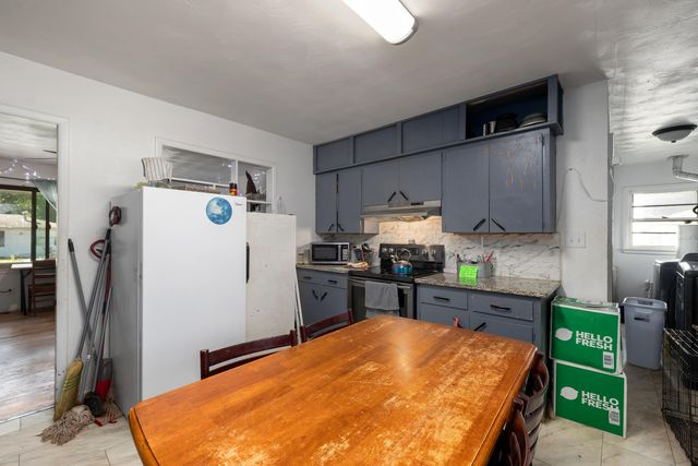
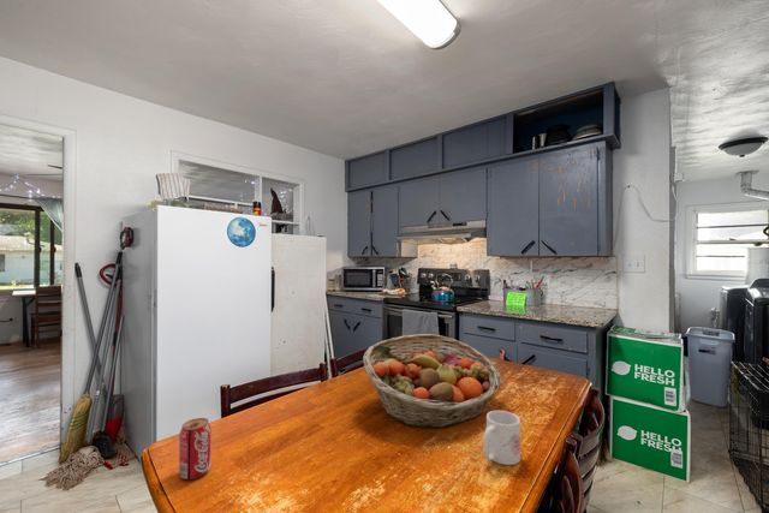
+ mug (499, 439)
+ beverage can (195, 448)
+ fruit basket (431, 375)
